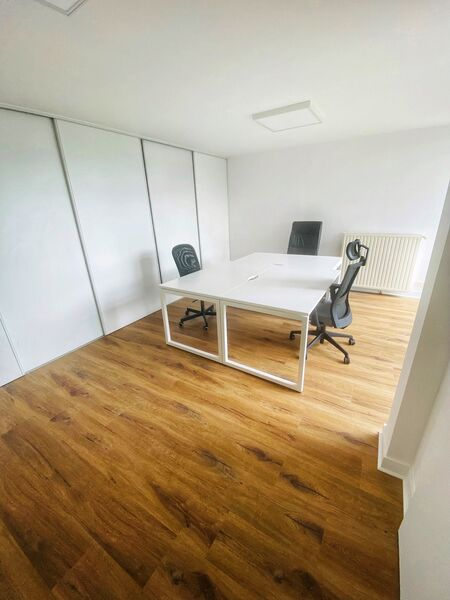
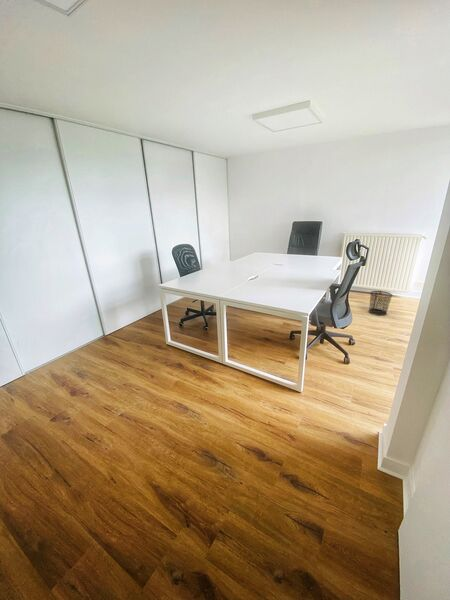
+ waste bin (379, 303)
